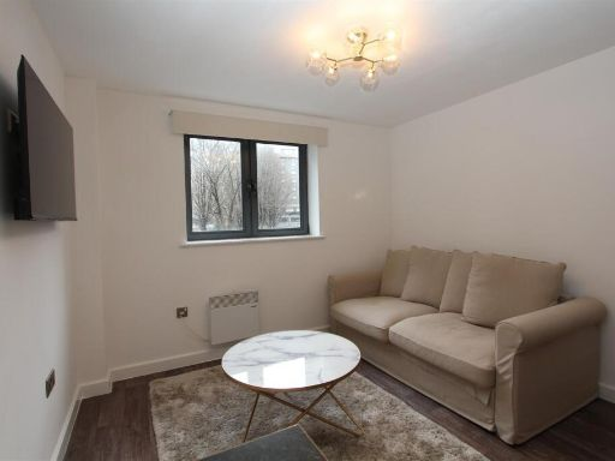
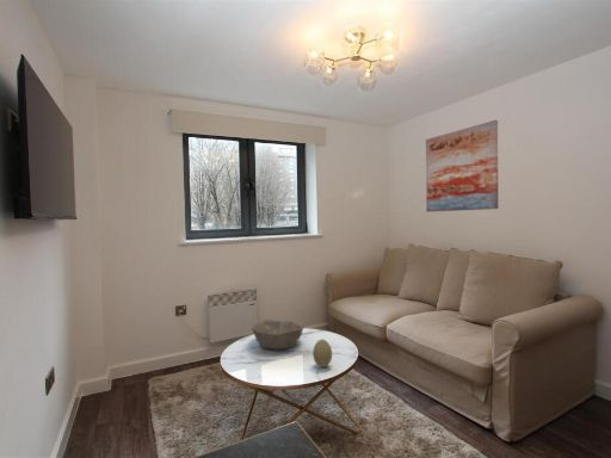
+ bowl (278, 334)
+ wall art (458, 171)
+ decorative egg (322, 353)
